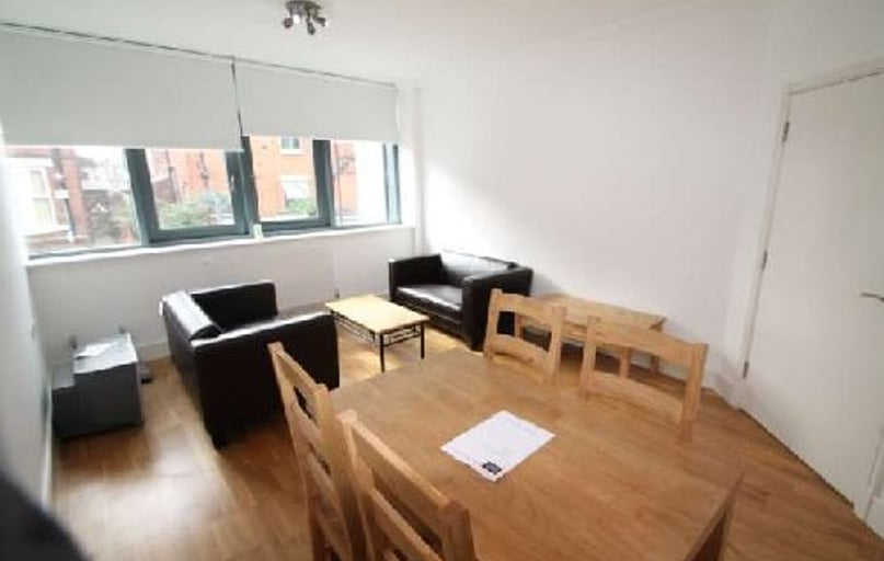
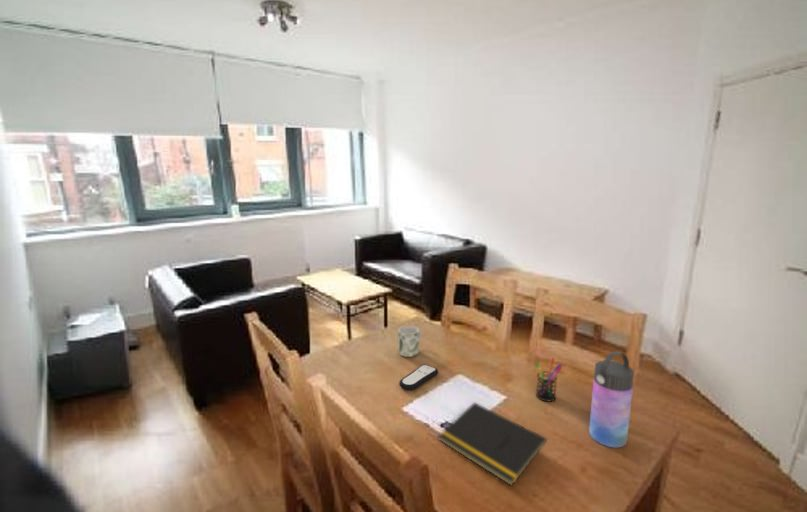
+ remote control (418, 376)
+ notepad (490, 438)
+ pen holder (544, 378)
+ mug (411, 339)
+ water bottle (611, 395)
